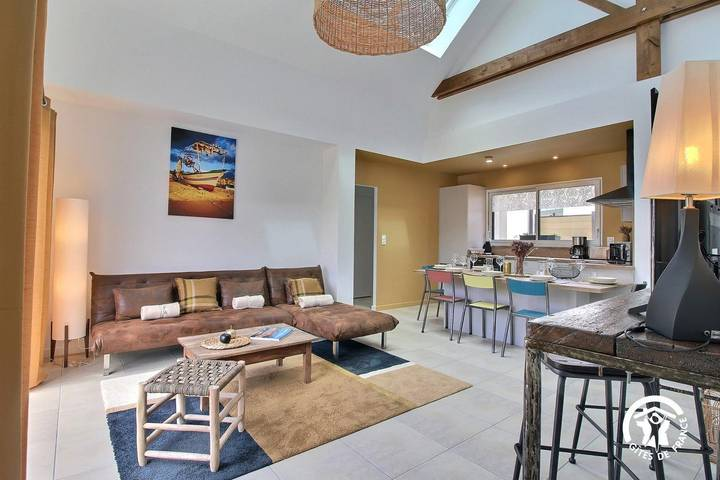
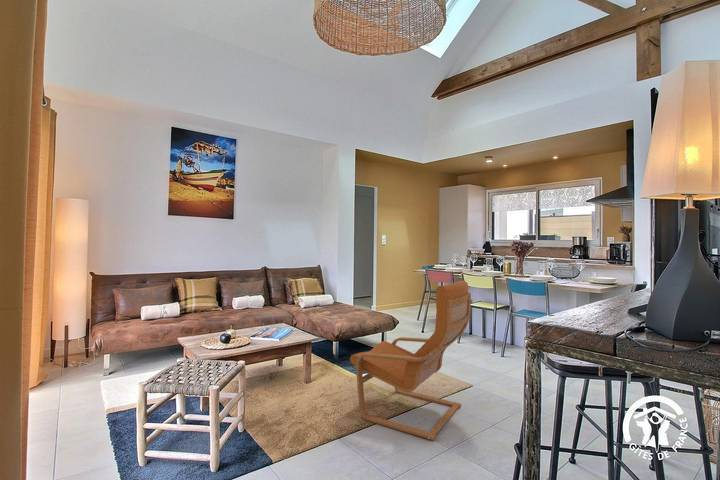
+ armchair (411, 340)
